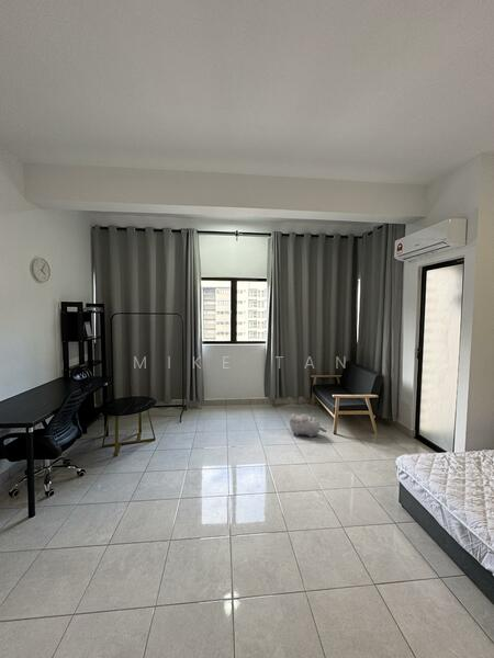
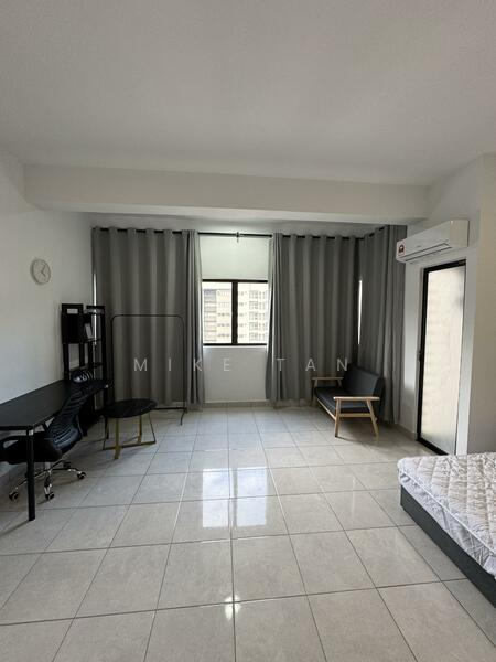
- plush toy (307, 423)
